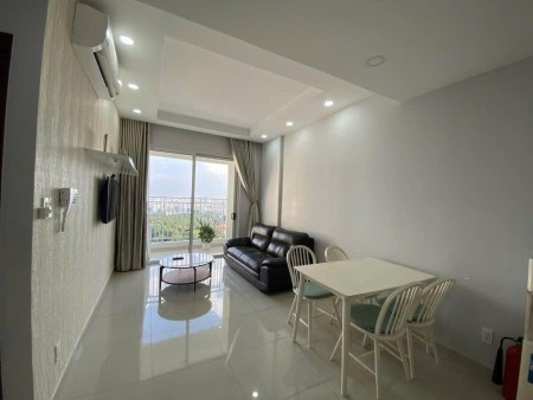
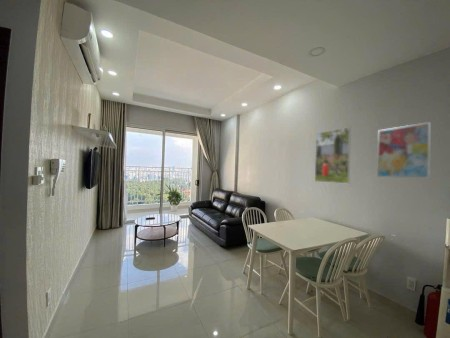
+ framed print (331, 156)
+ wall art (401, 152)
